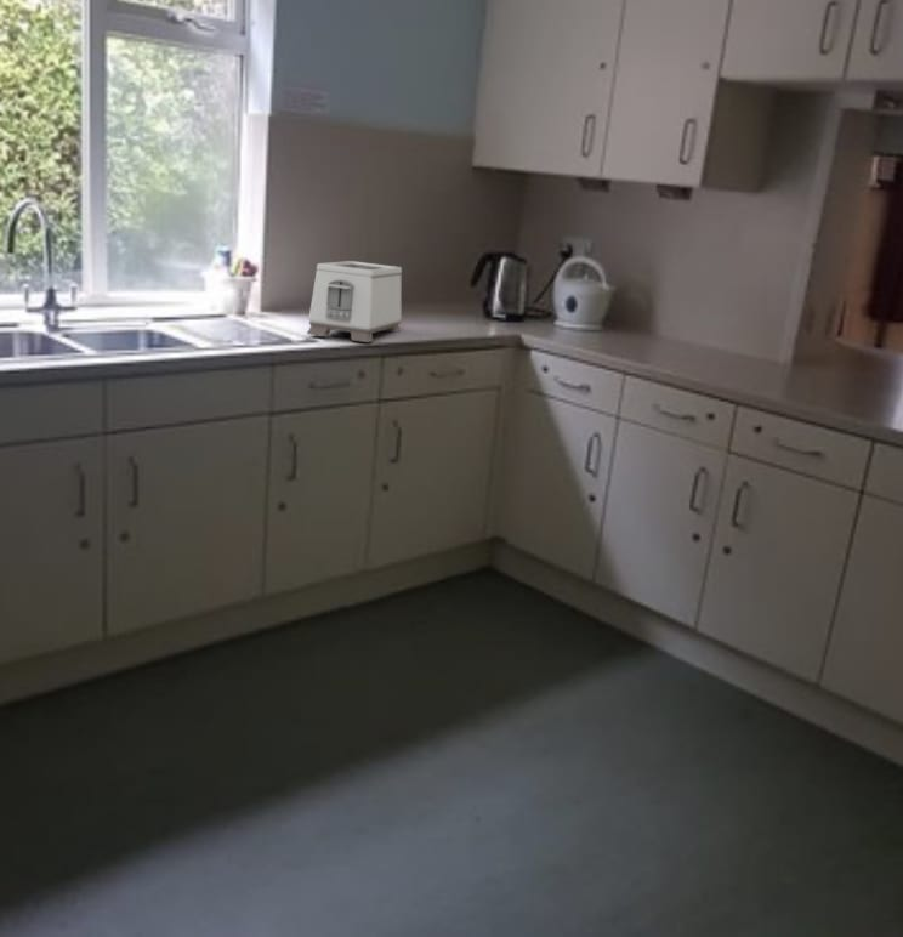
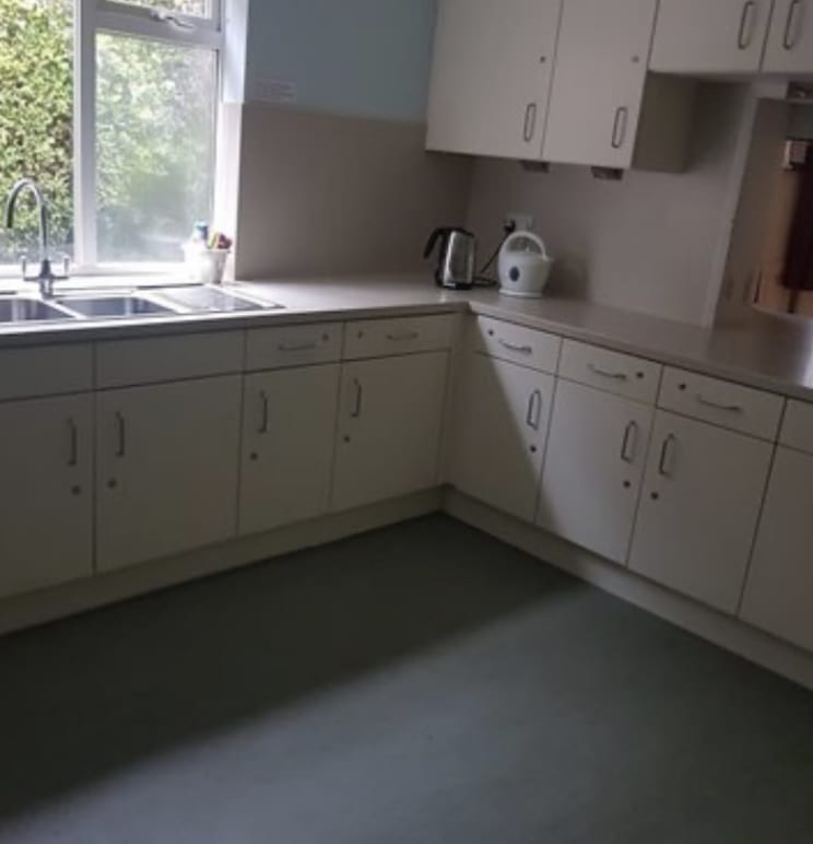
- toaster (356, 300)
